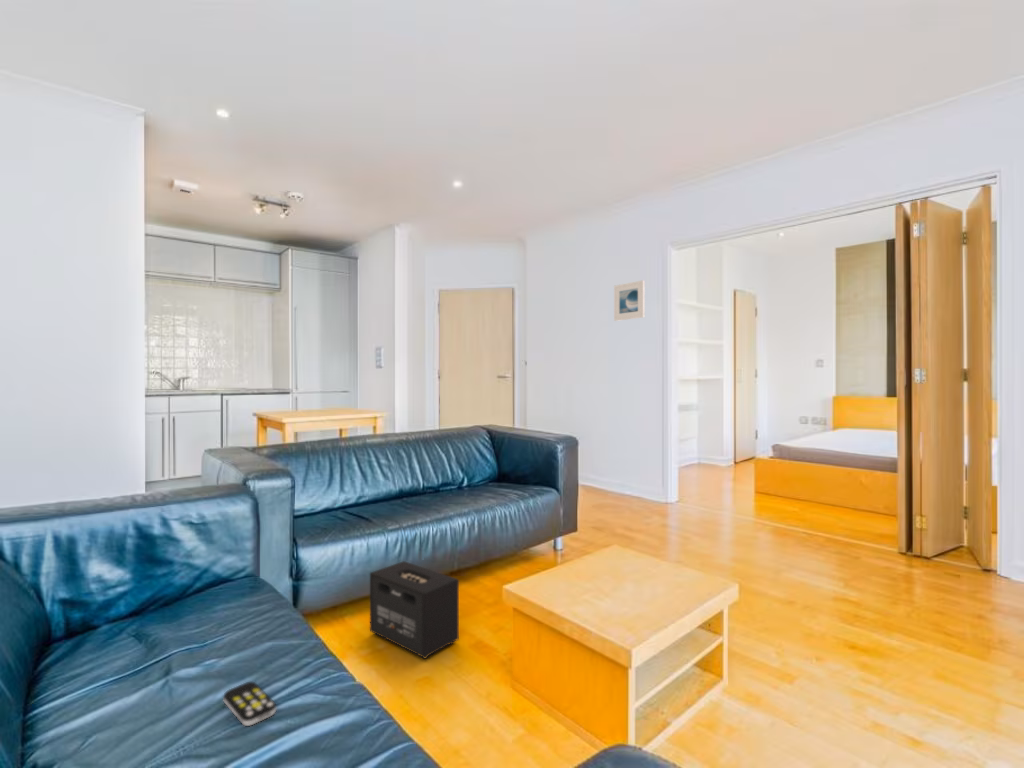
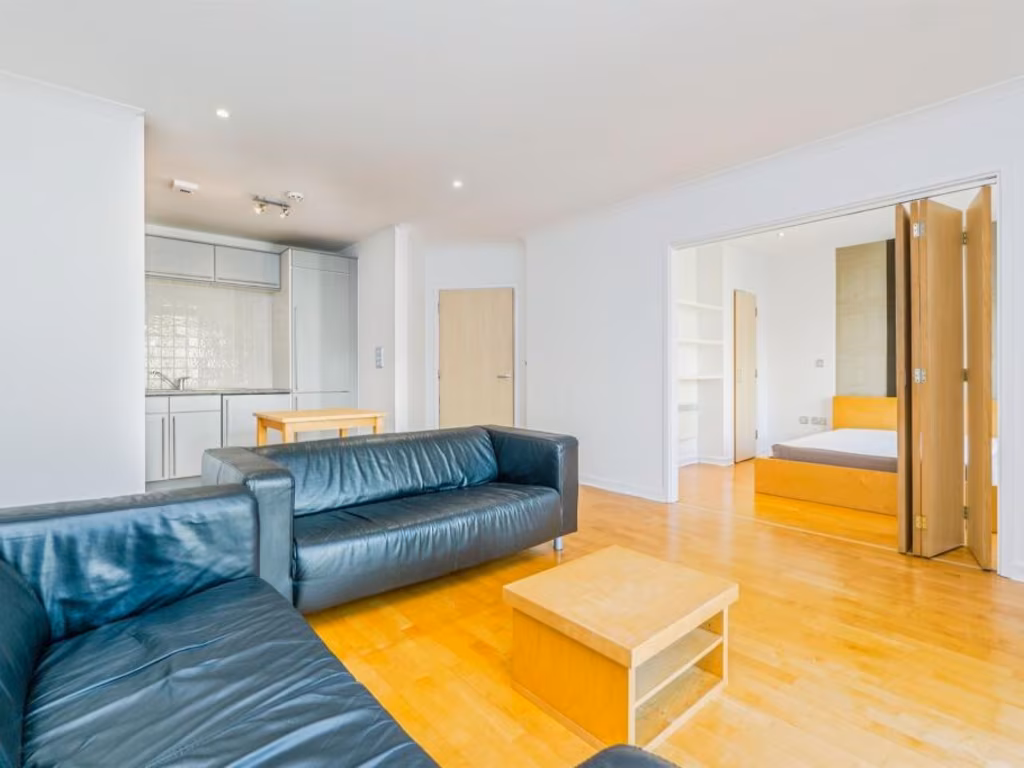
- speaker (413, 606)
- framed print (628, 301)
- remote control (249, 702)
